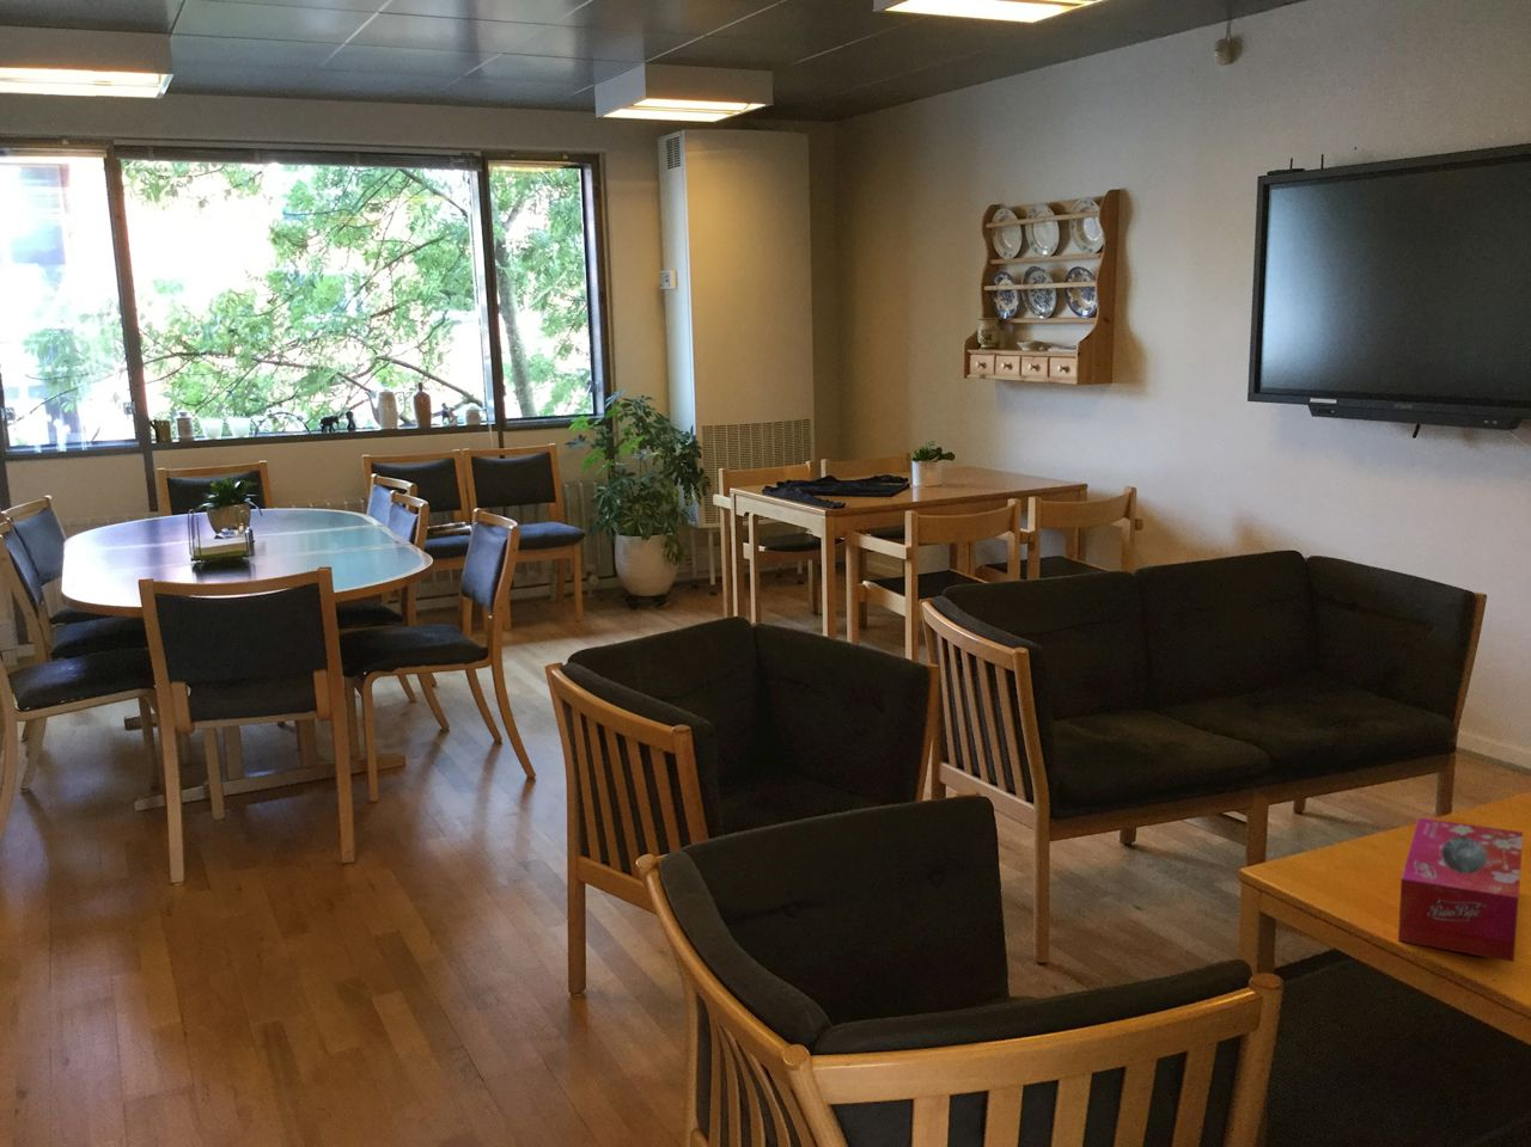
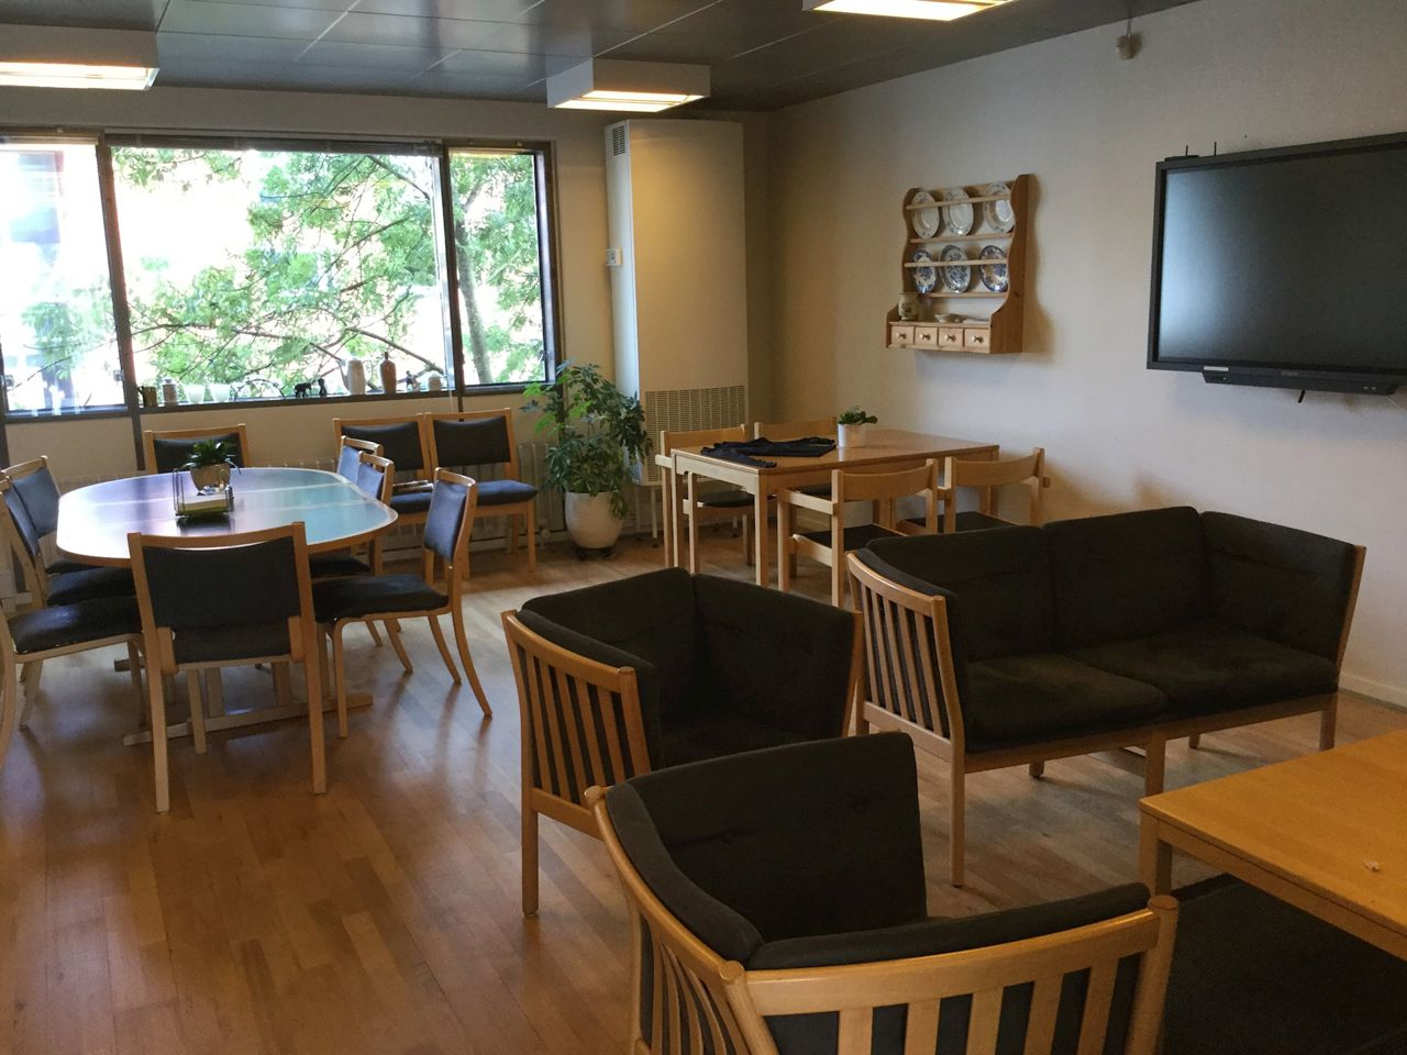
- tissue box (1462, 884)
